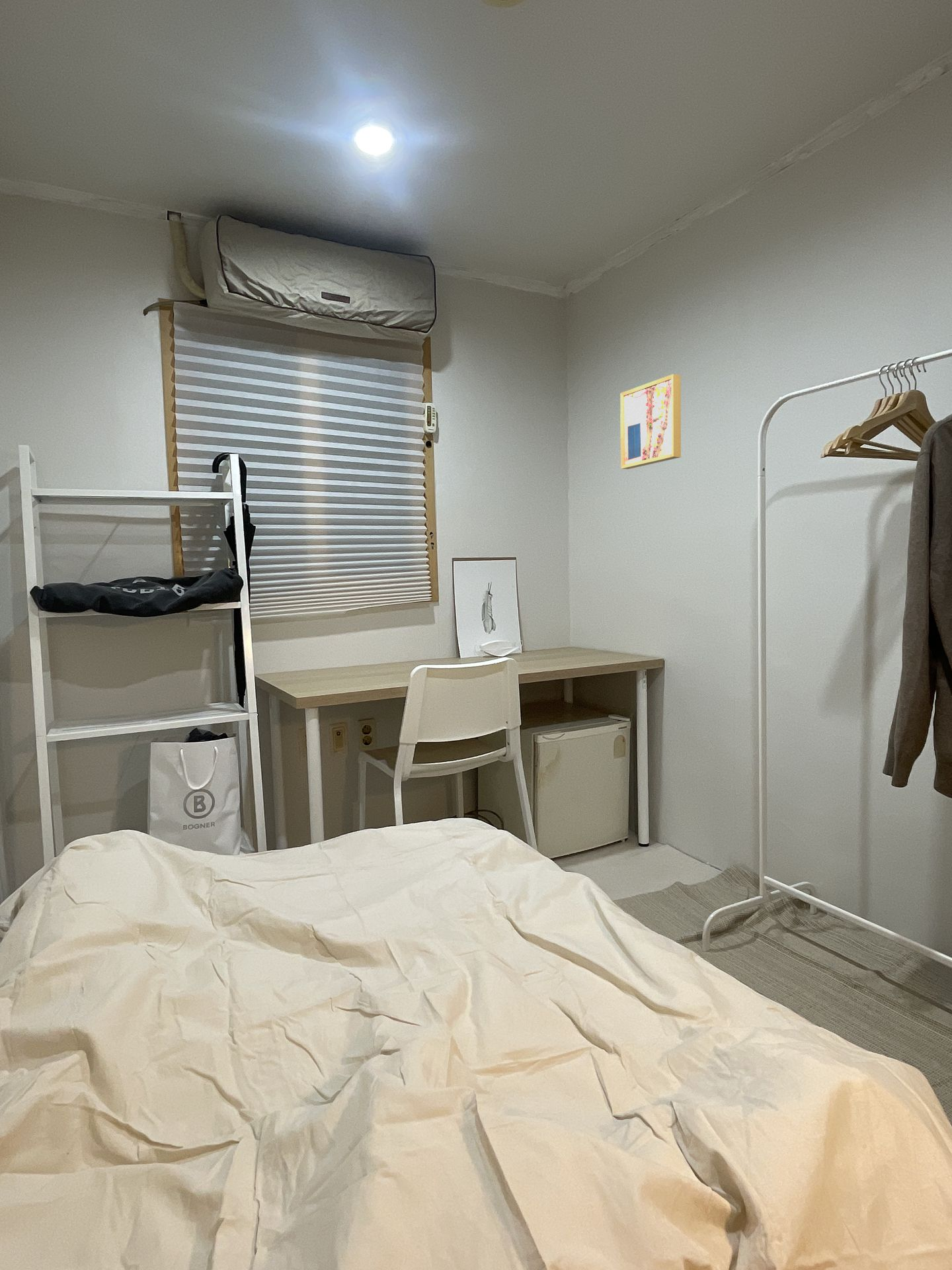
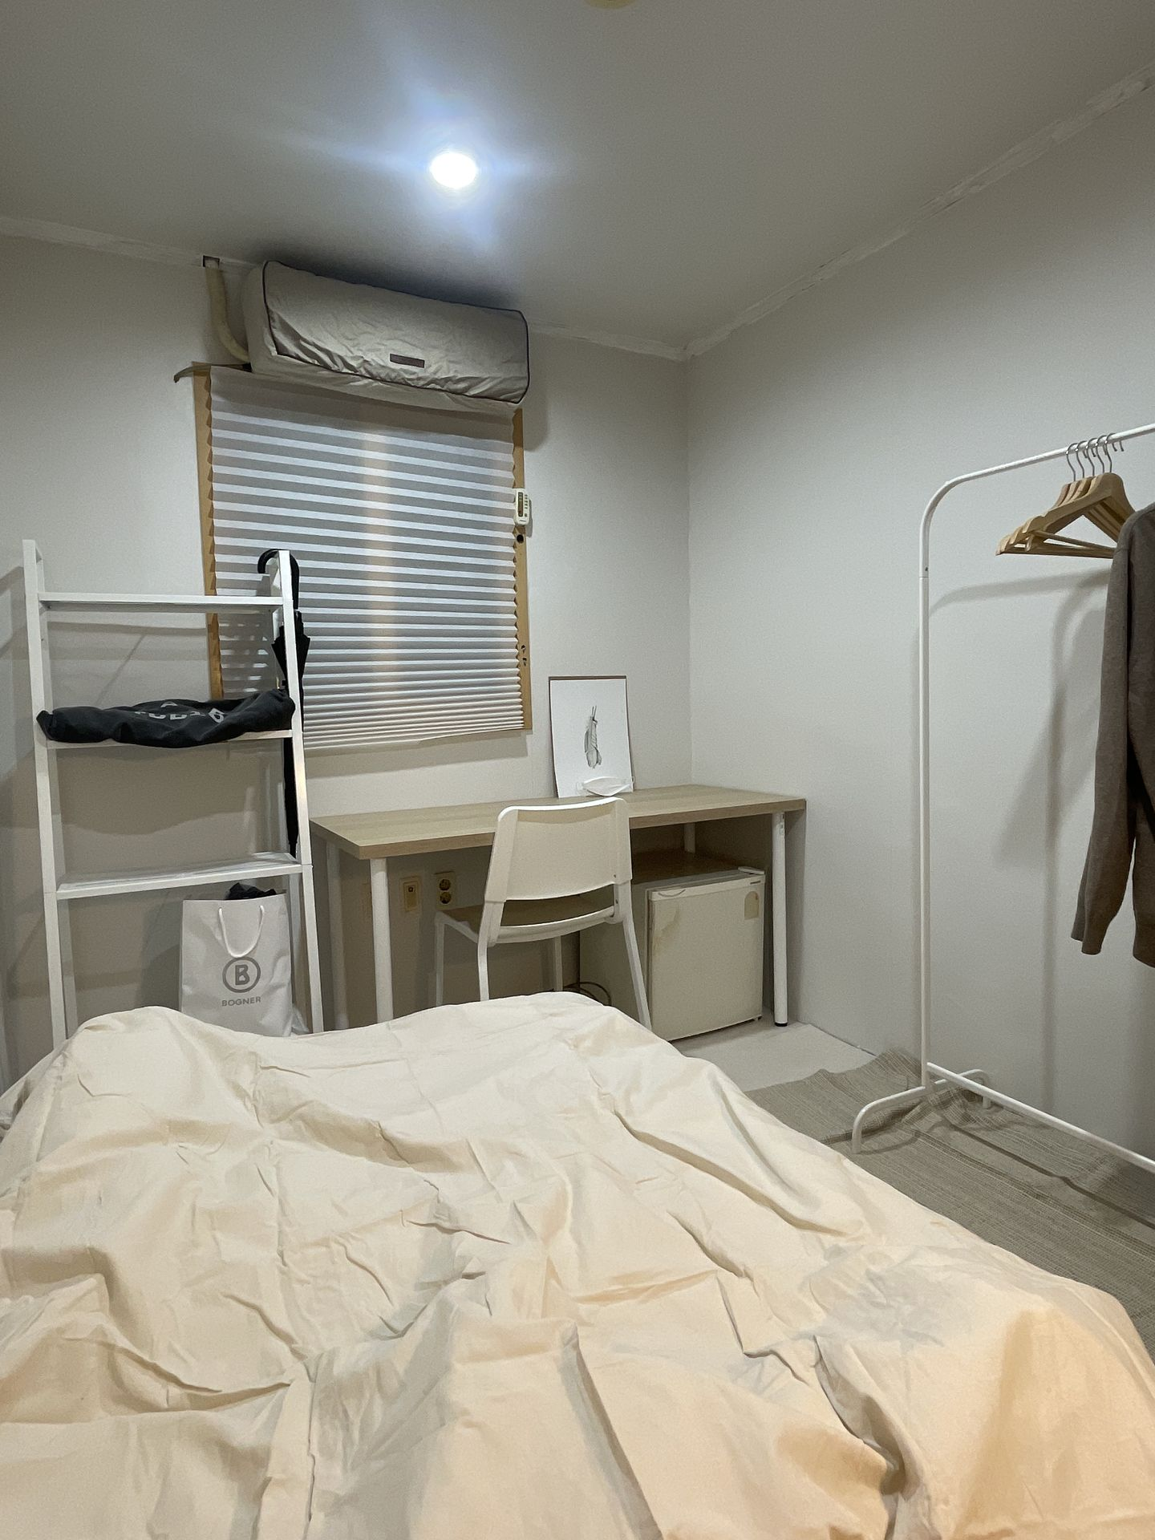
- wall art (649, 424)
